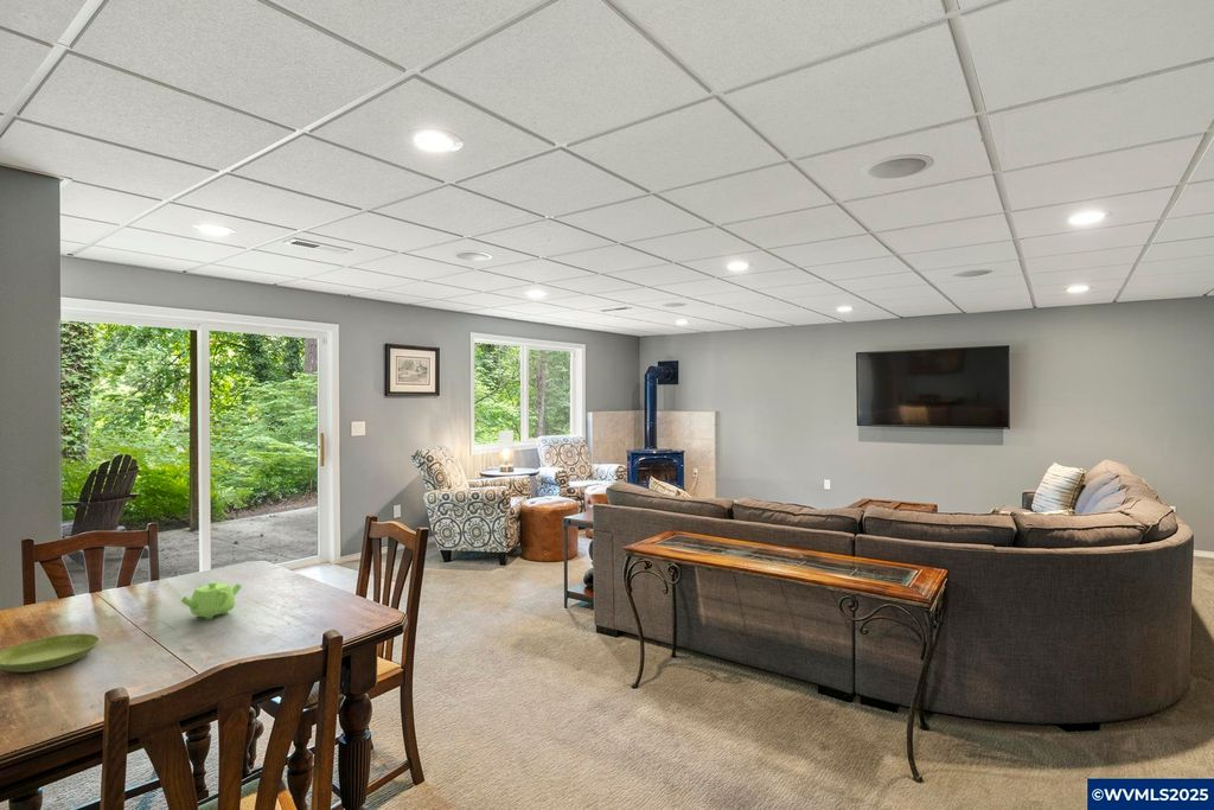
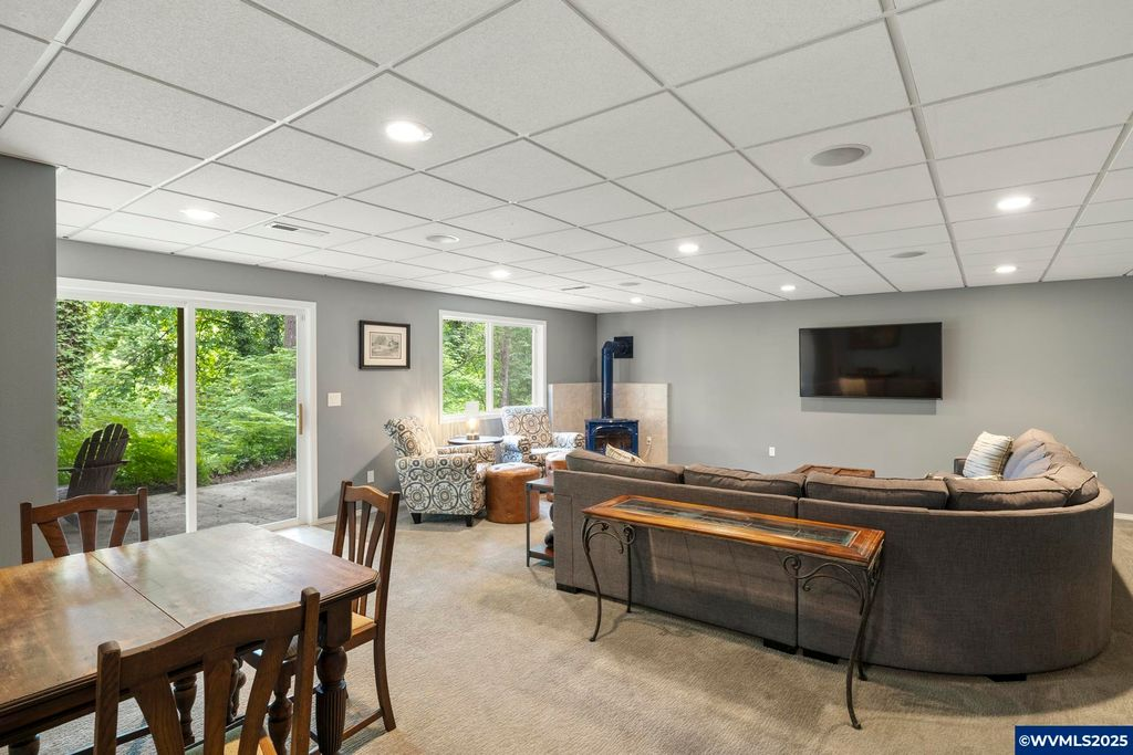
- saucer (47, 653)
- teapot (212, 598)
